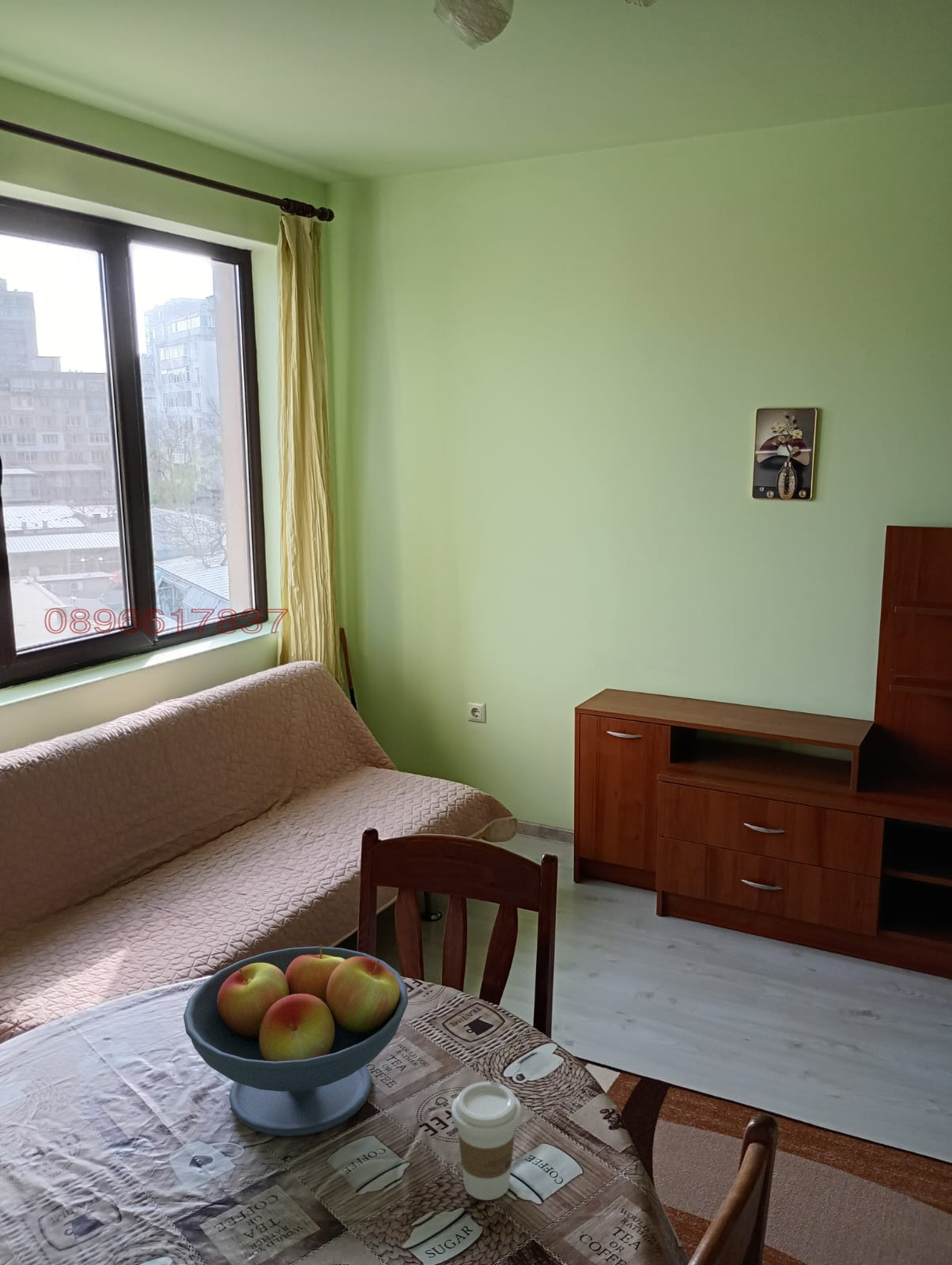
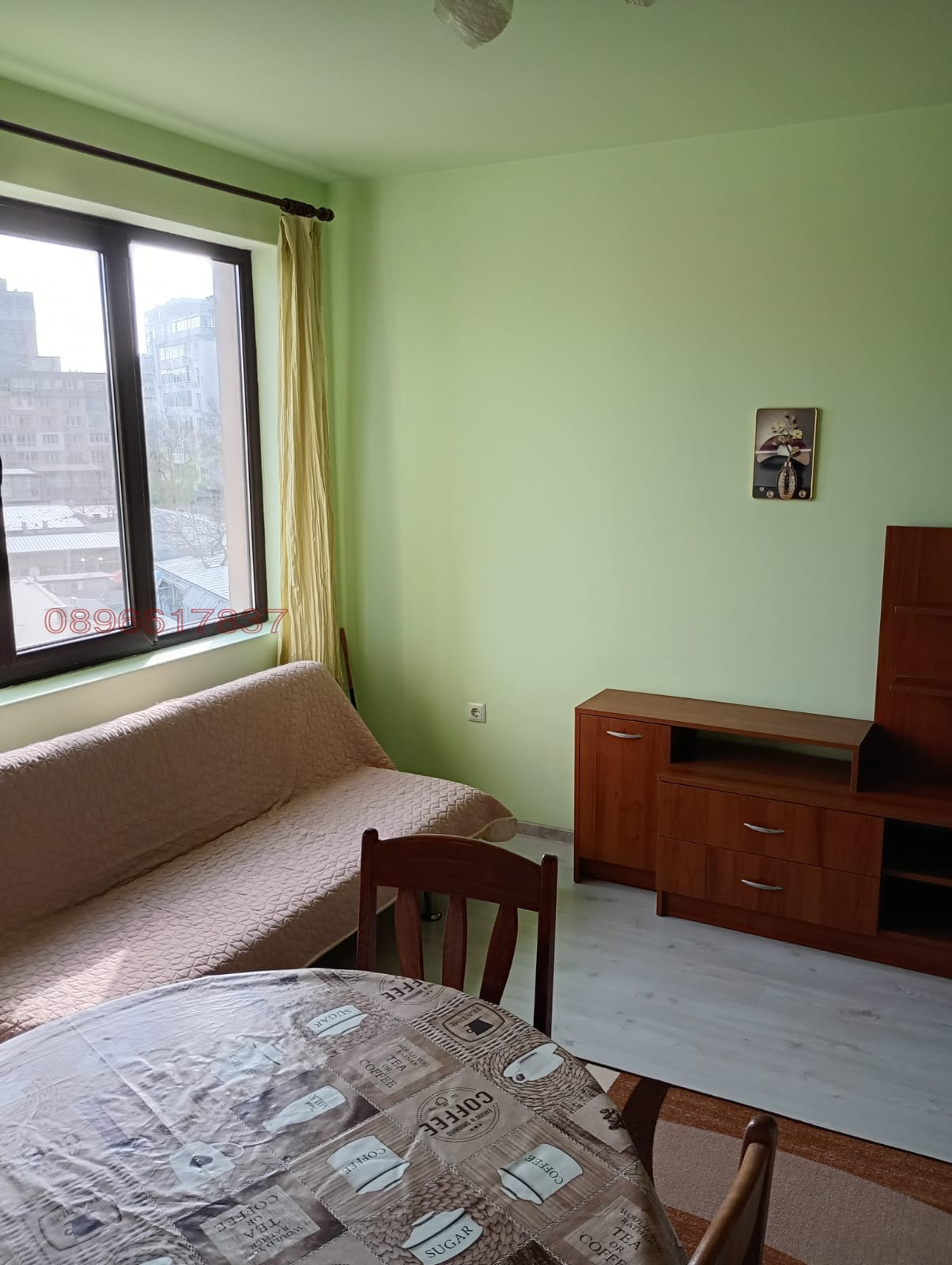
- fruit bowl (299, 1029)
- coffee cup (486, 1142)
